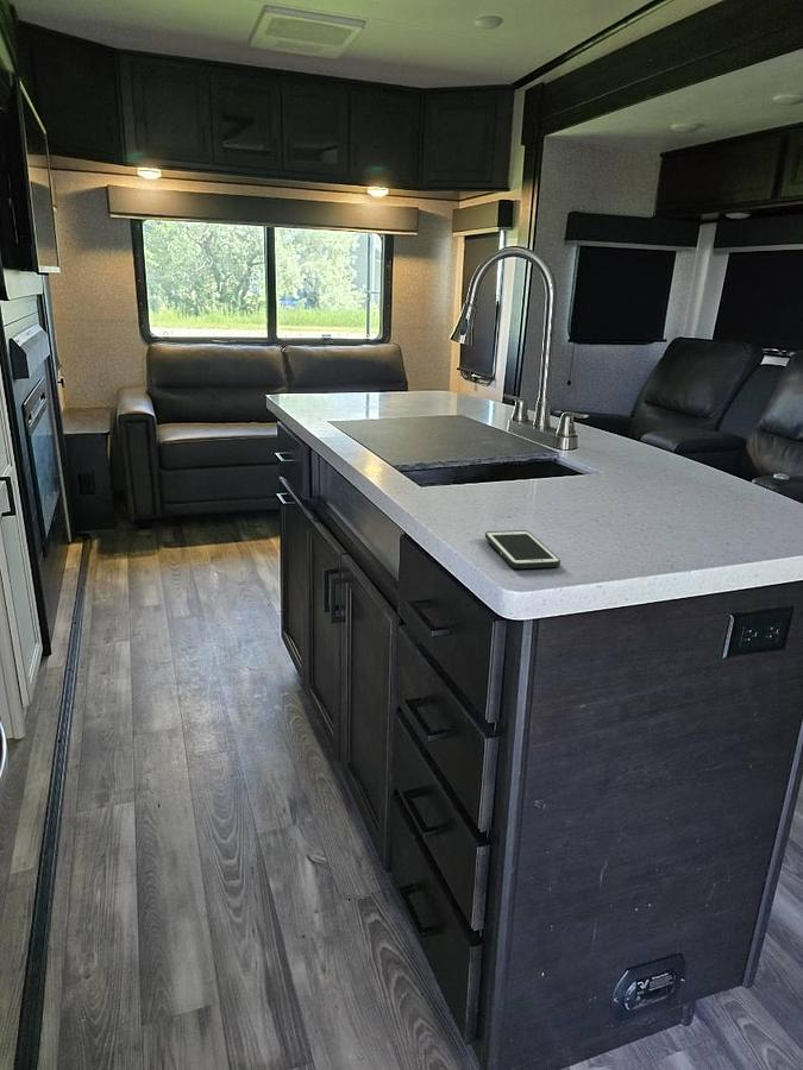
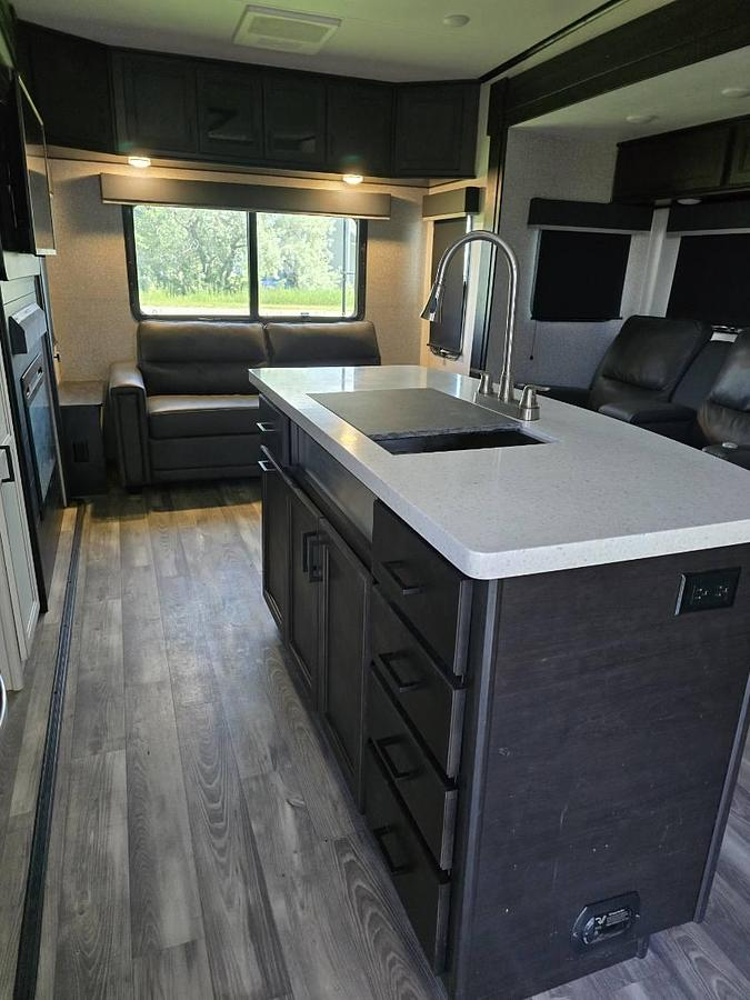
- cell phone (520, 548)
